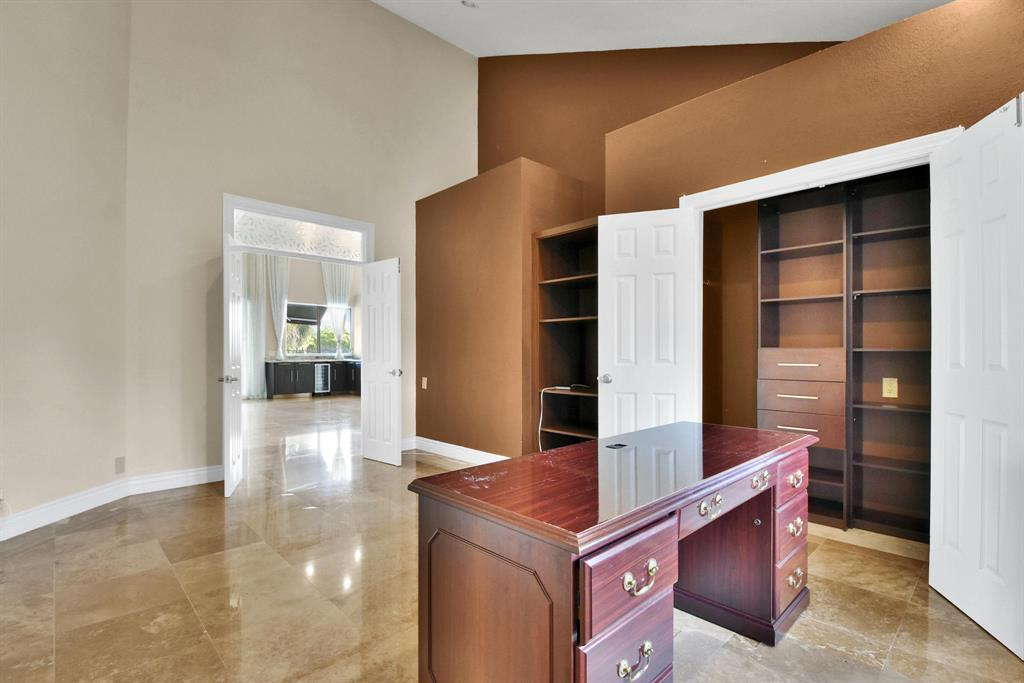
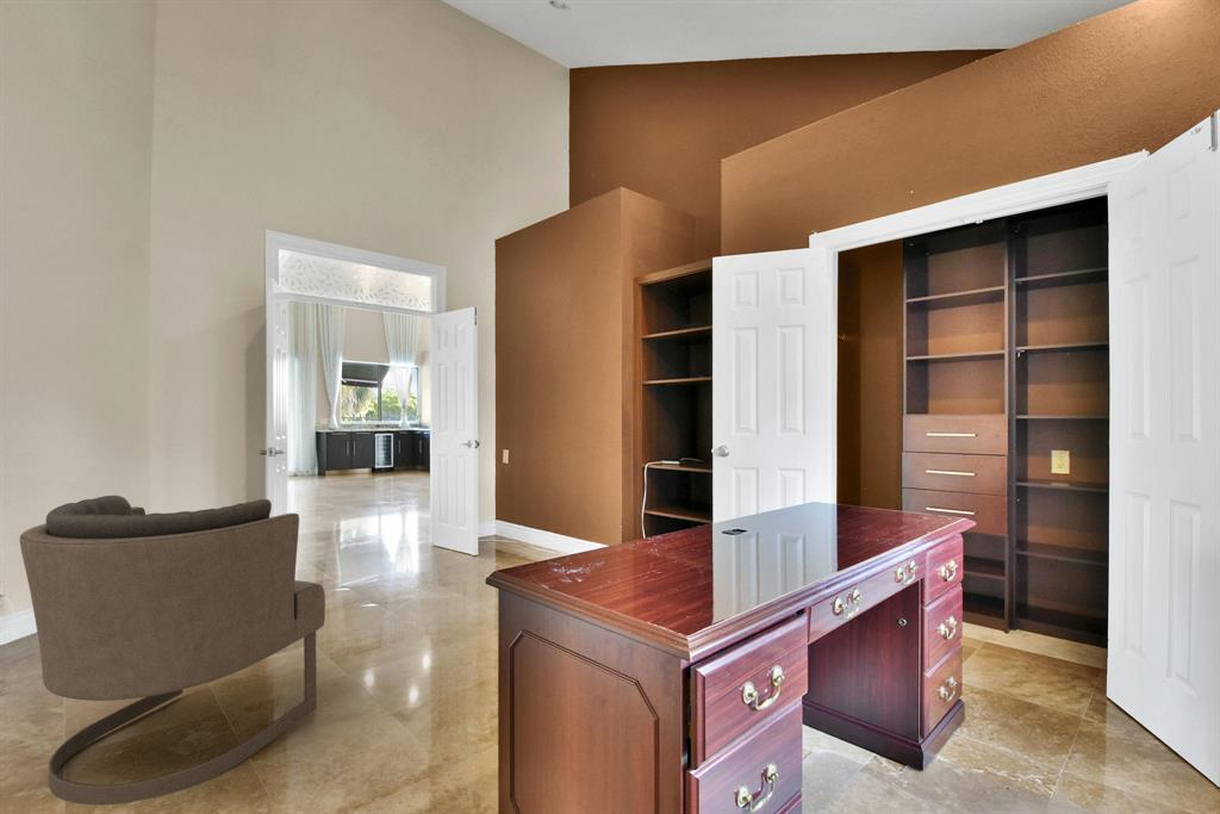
+ armchair (169, 623)
